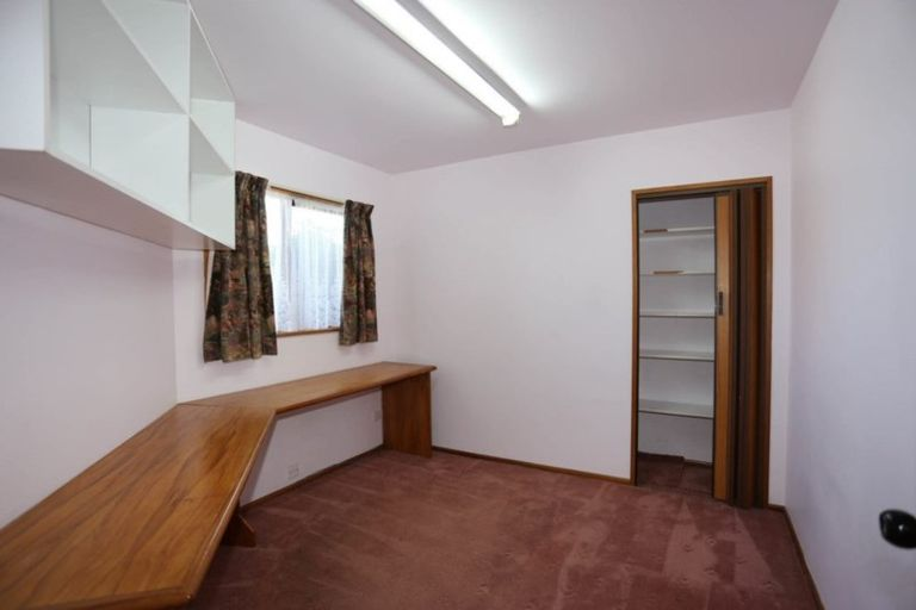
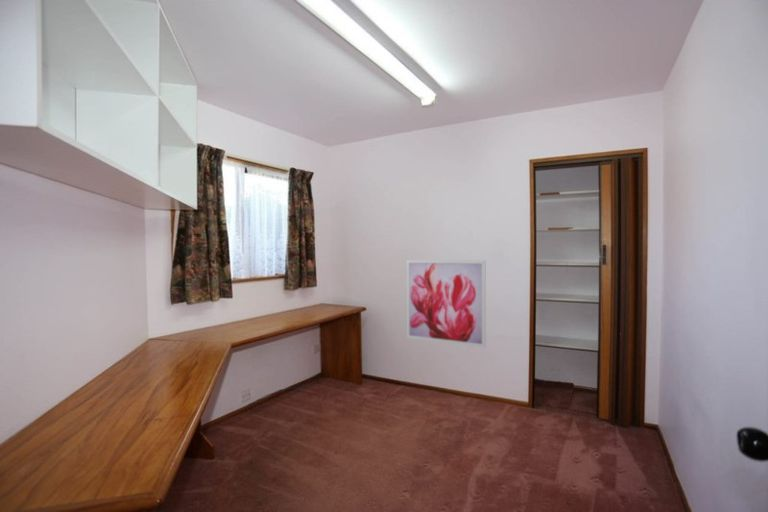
+ wall art (444, 301)
